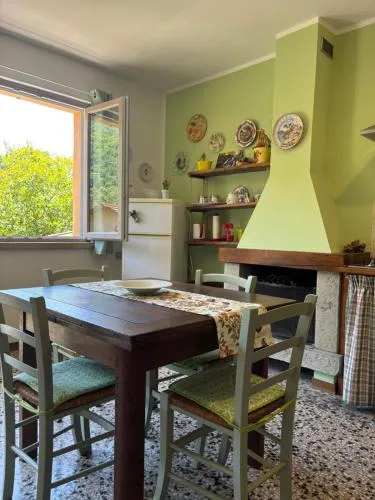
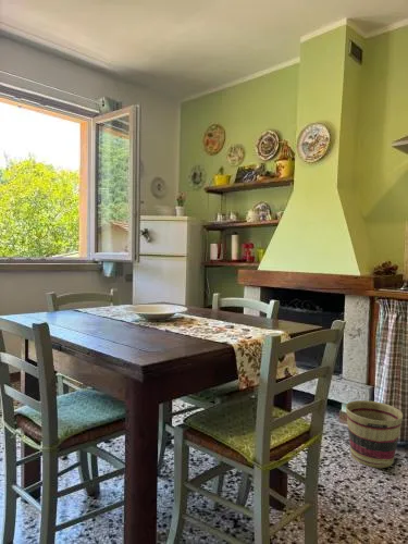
+ basket (372, 433)
